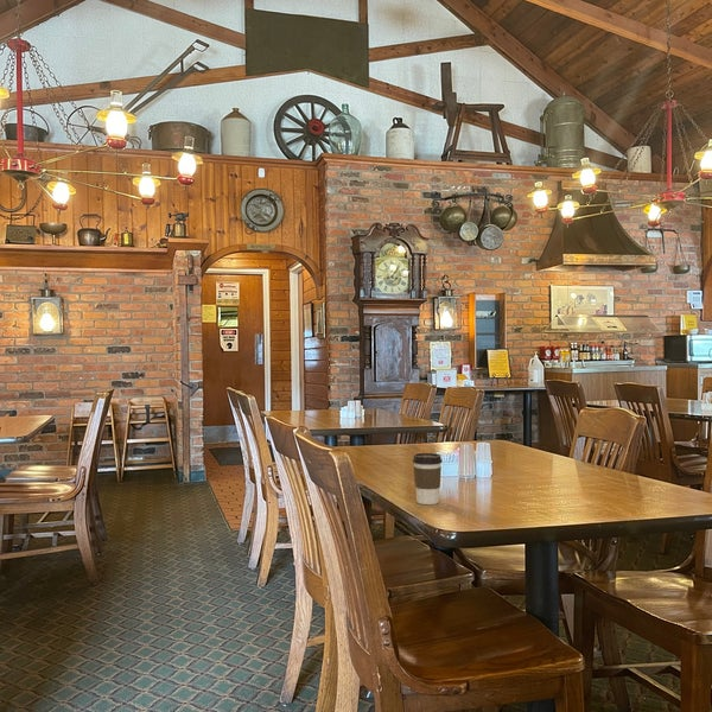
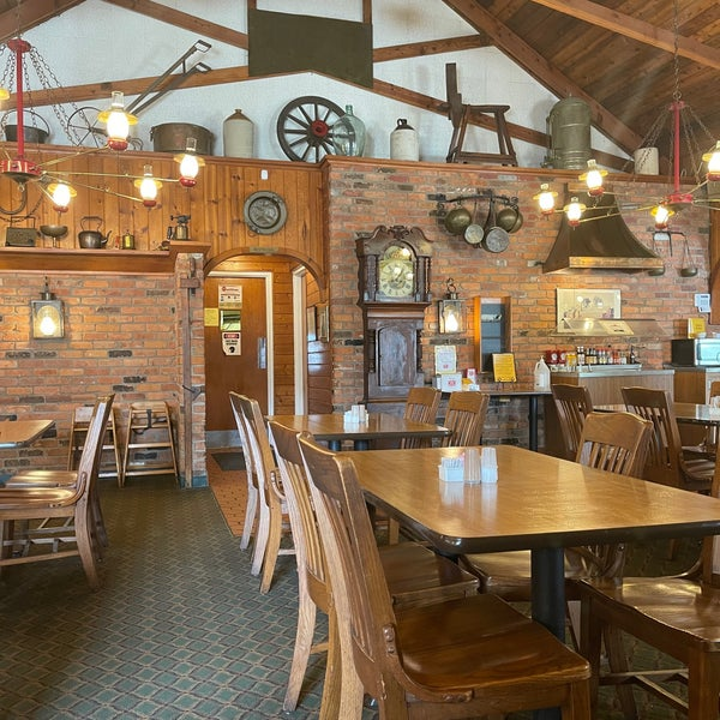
- coffee cup (427, 478)
